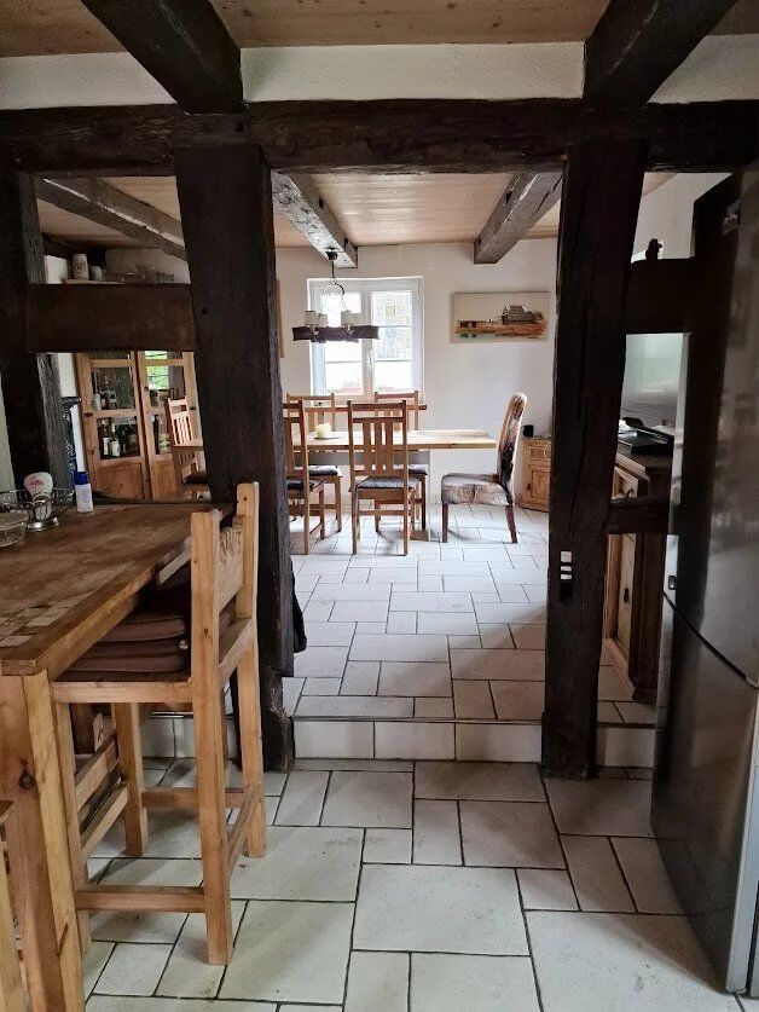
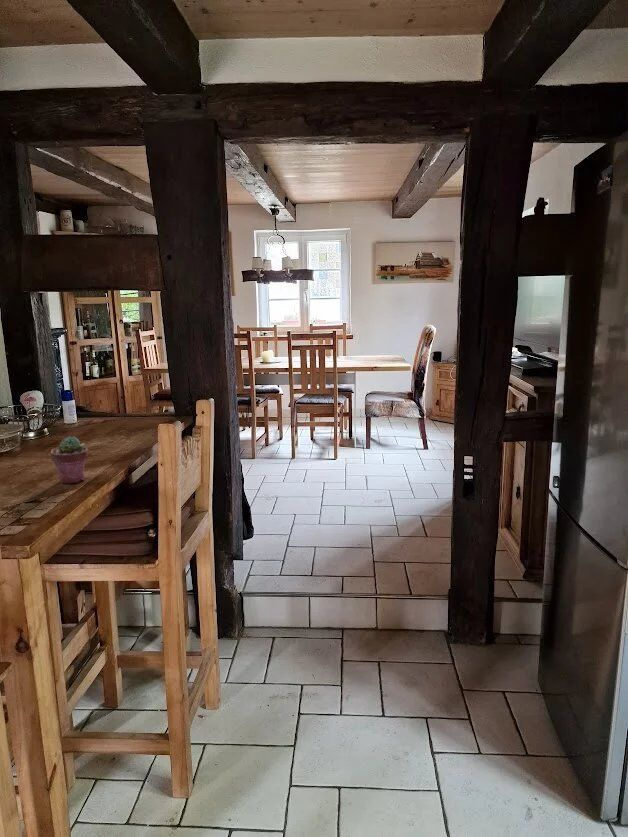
+ potted succulent (70, 458)
